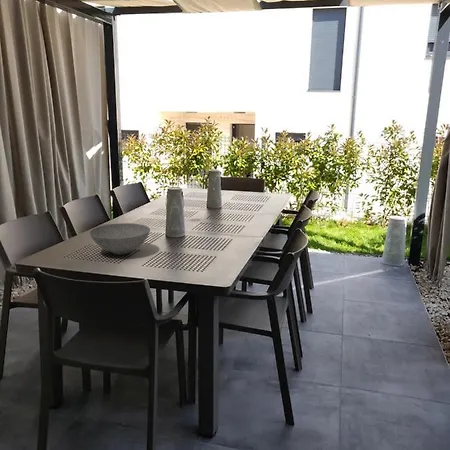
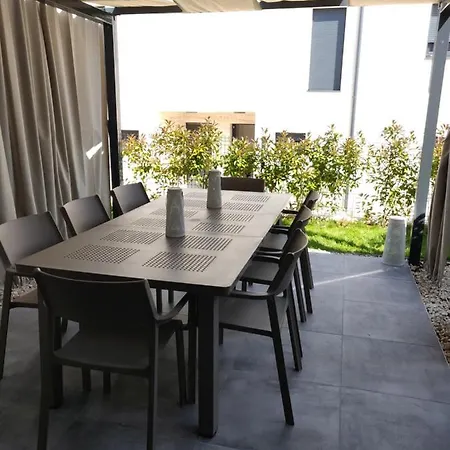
- bowl (120, 241)
